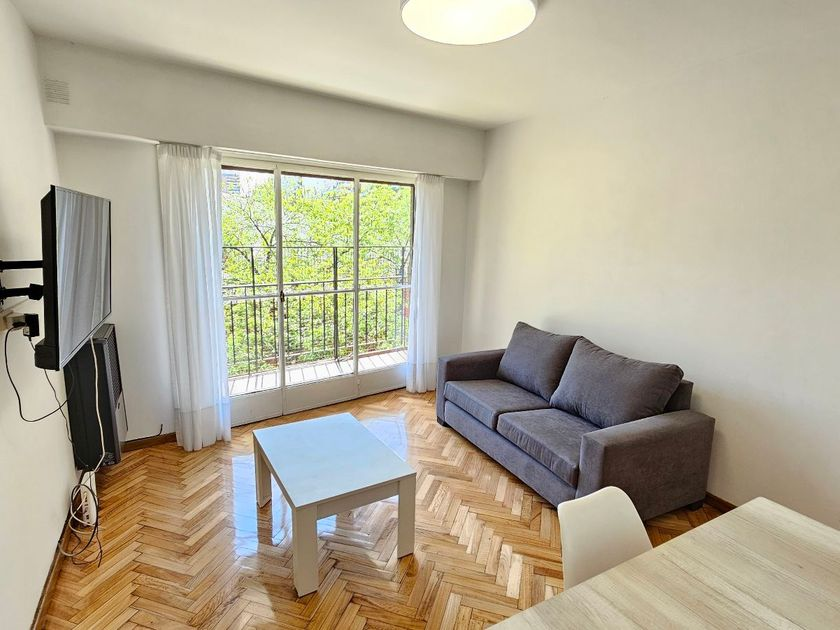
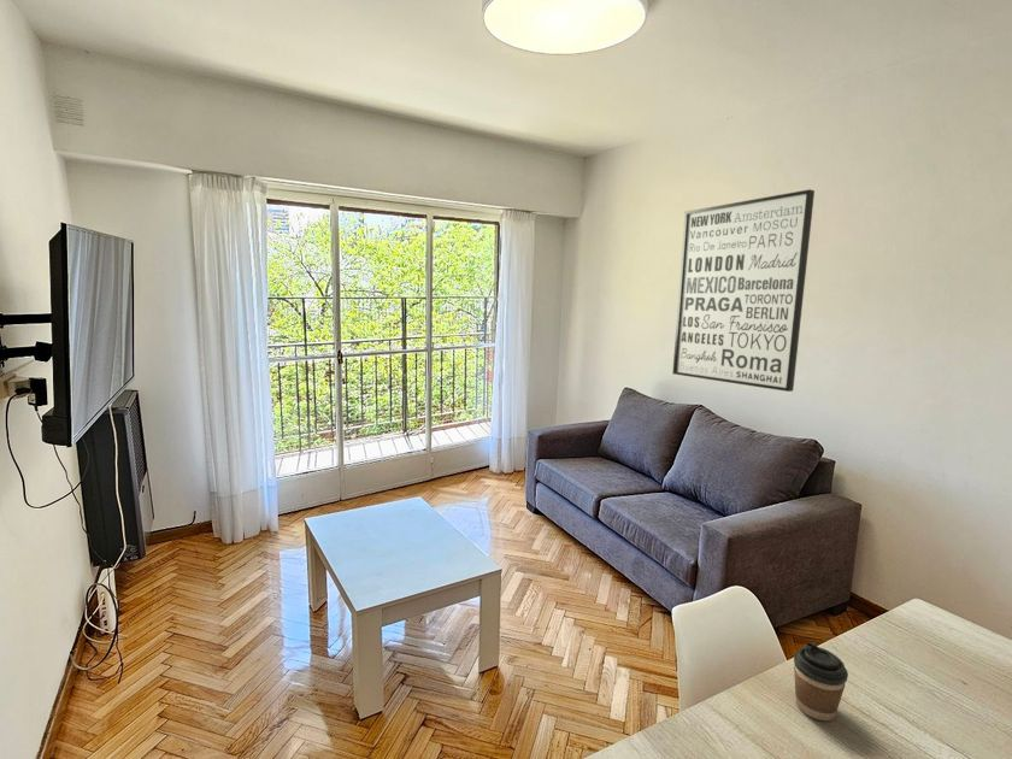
+ wall art (734, 294)
+ coffee cup (818, 679)
